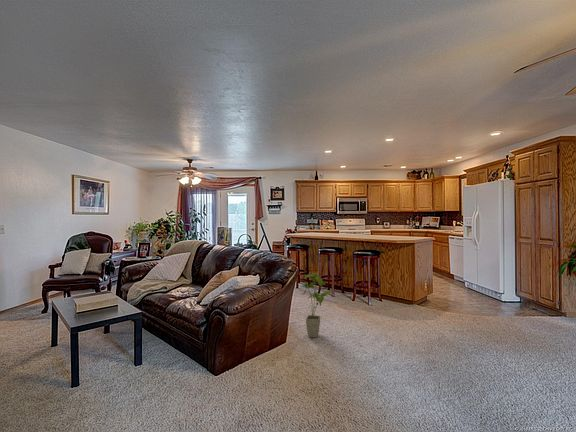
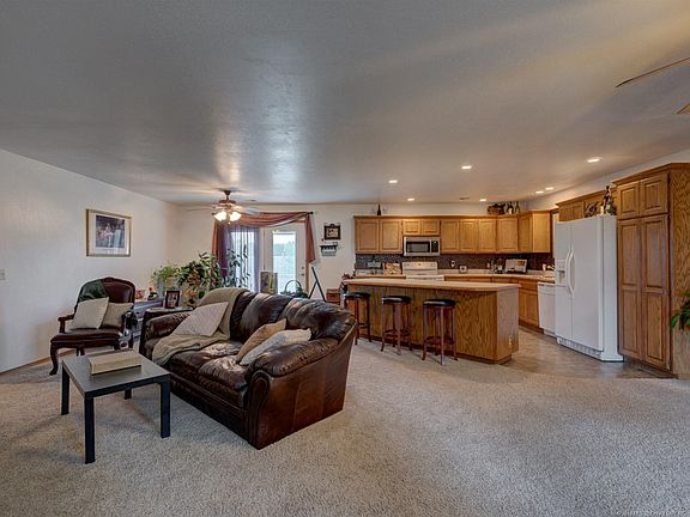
- house plant (317, 304)
